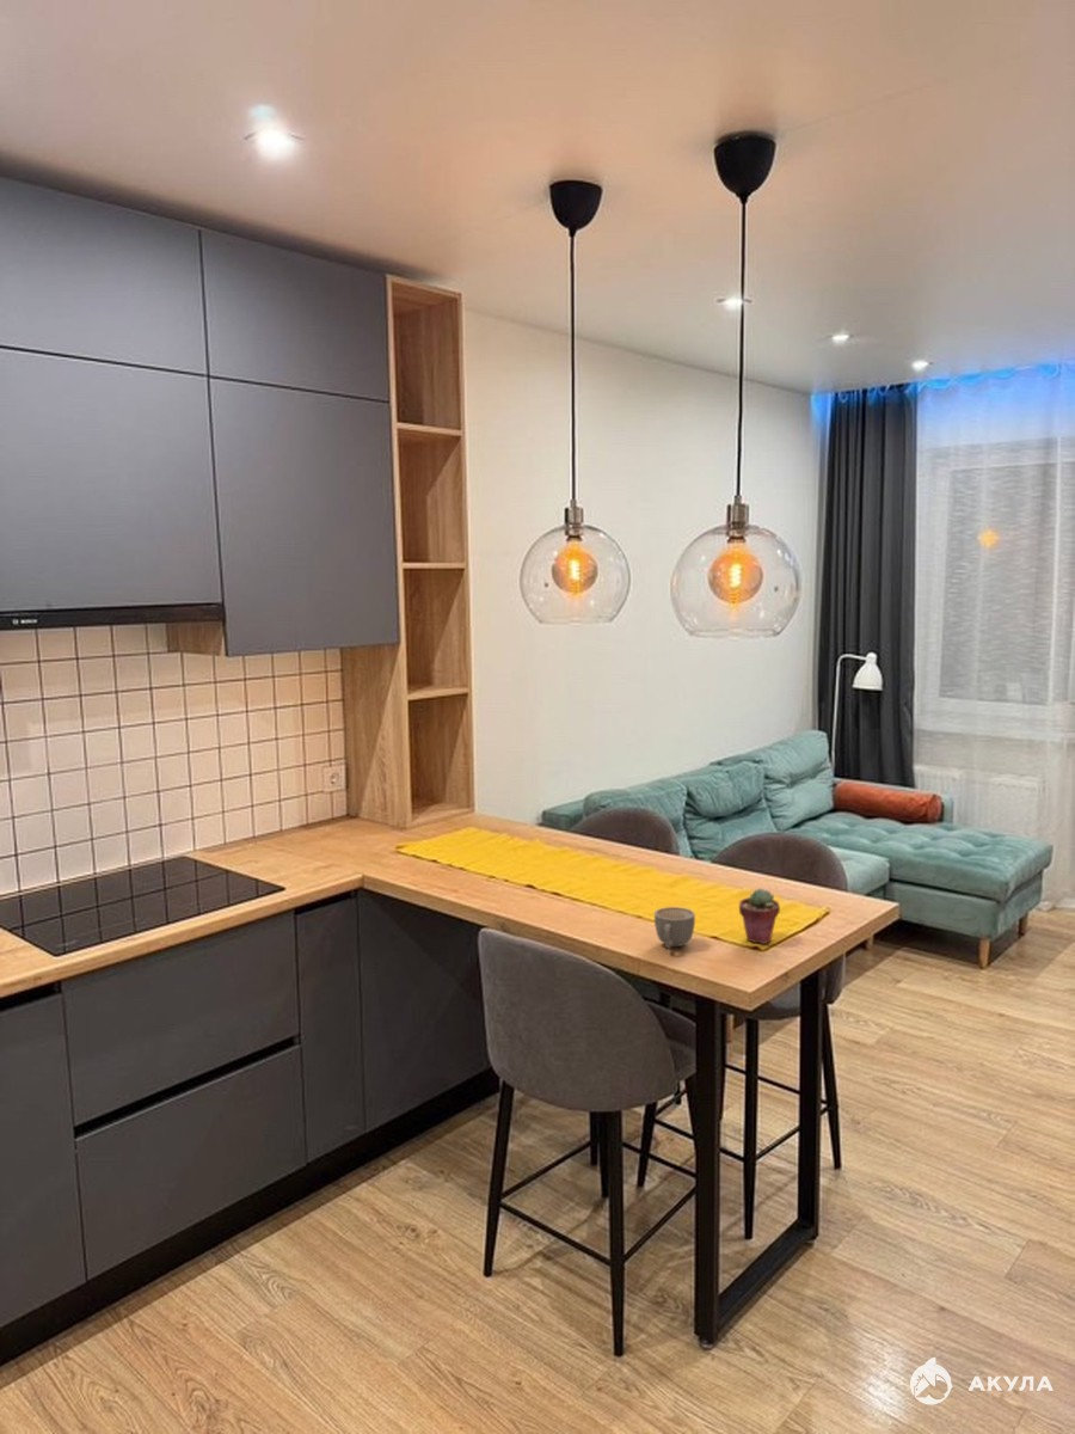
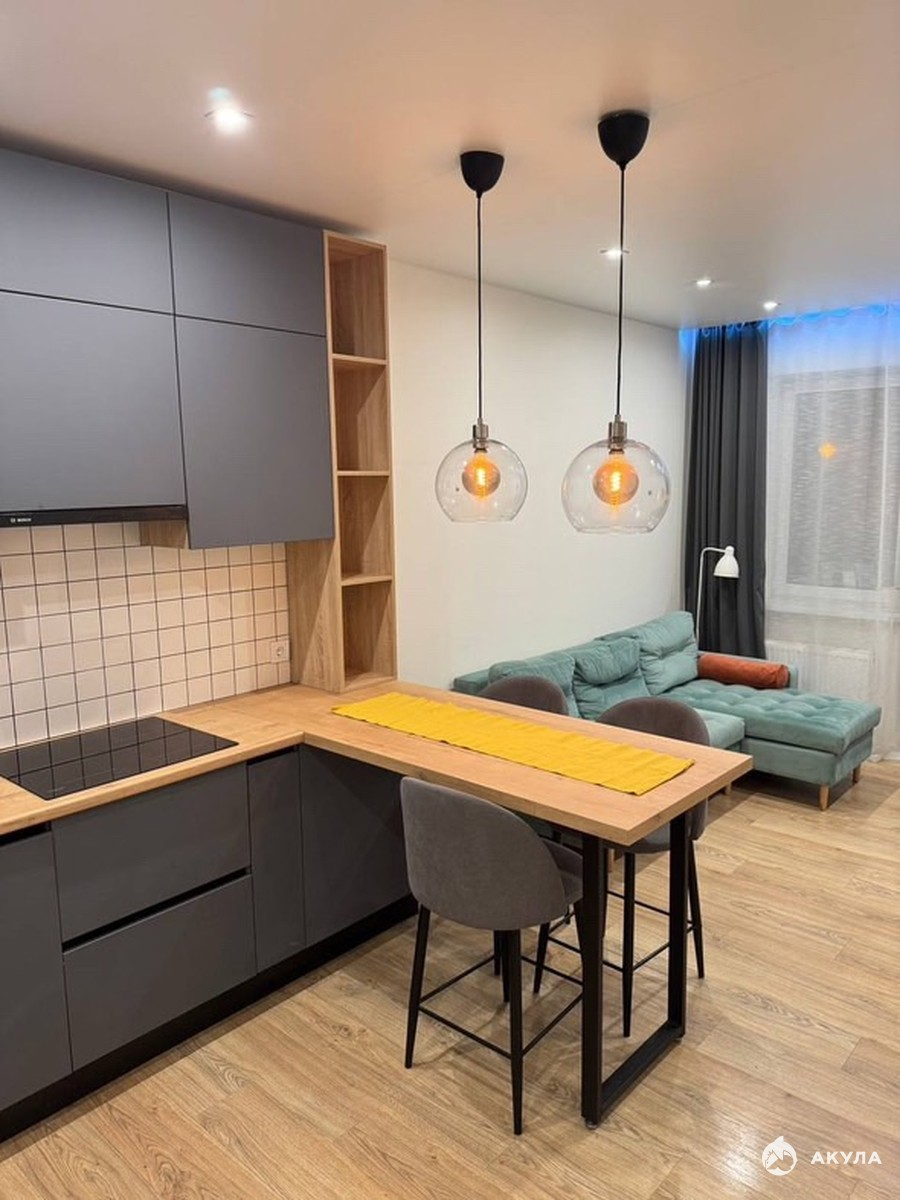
- mug (672, 930)
- potted succulent (758, 913)
